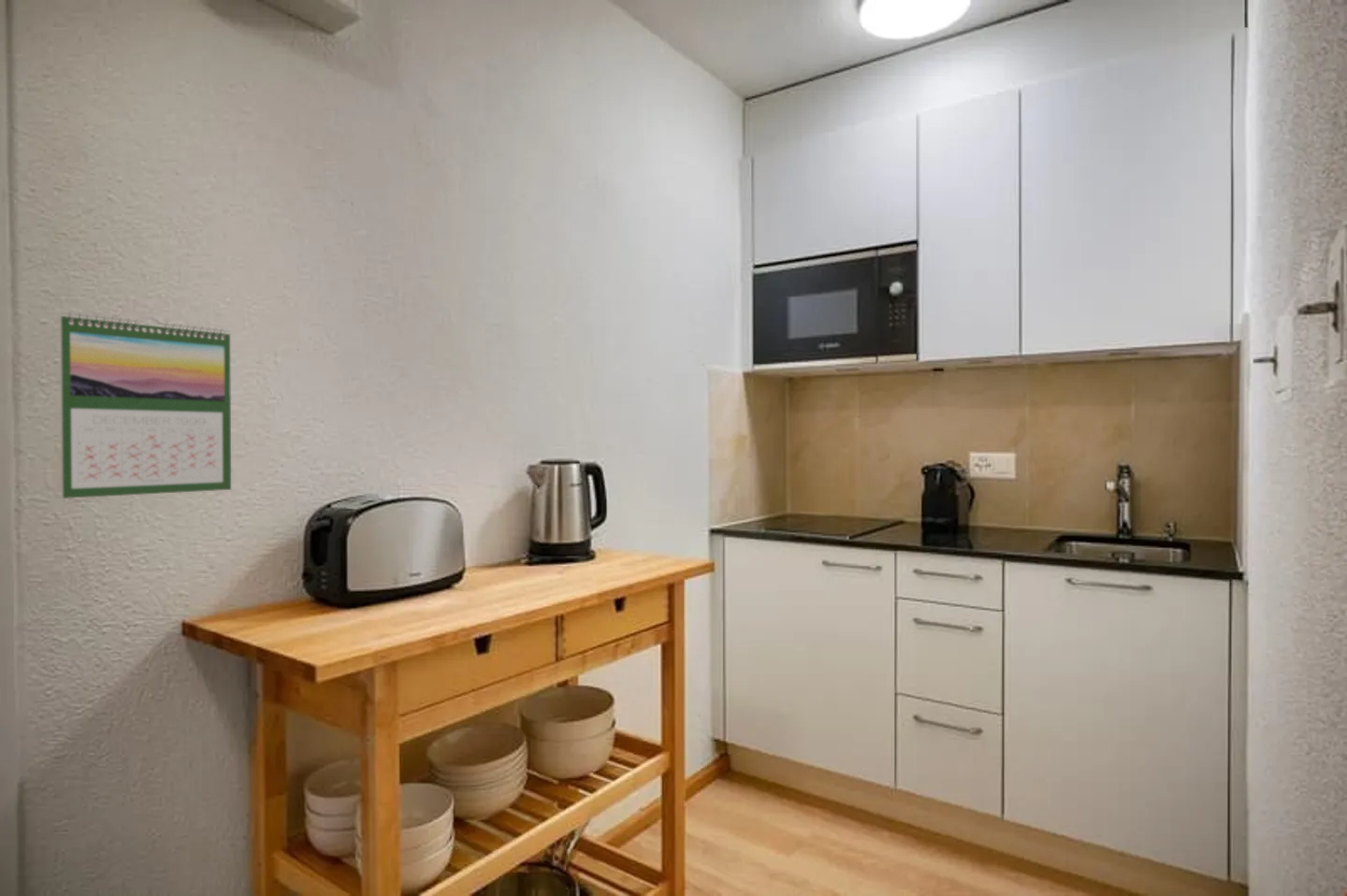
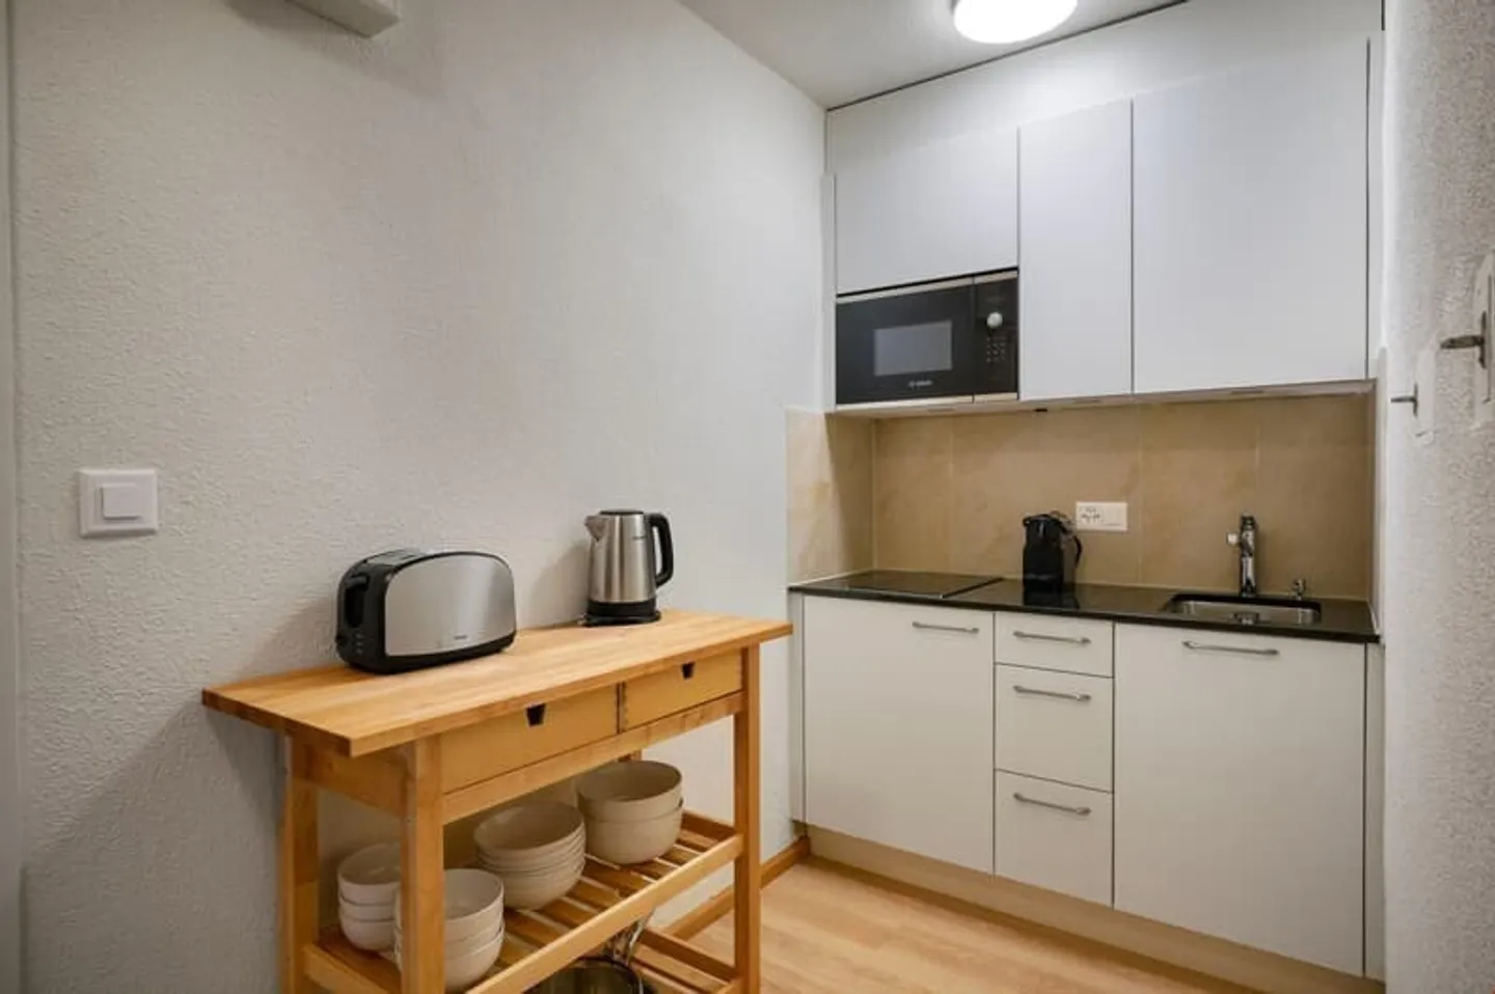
- calendar (152, 405)
